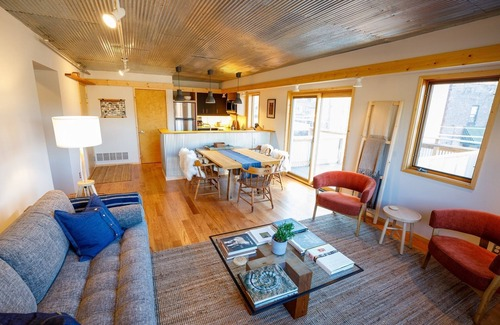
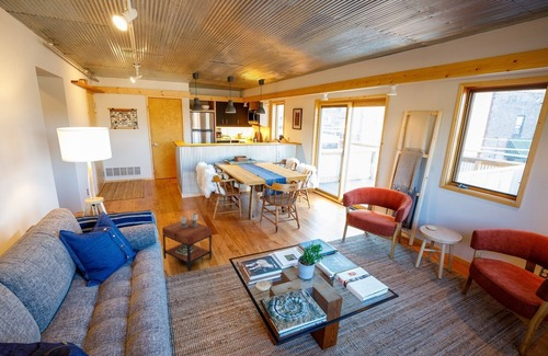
+ side table (186, 237)
